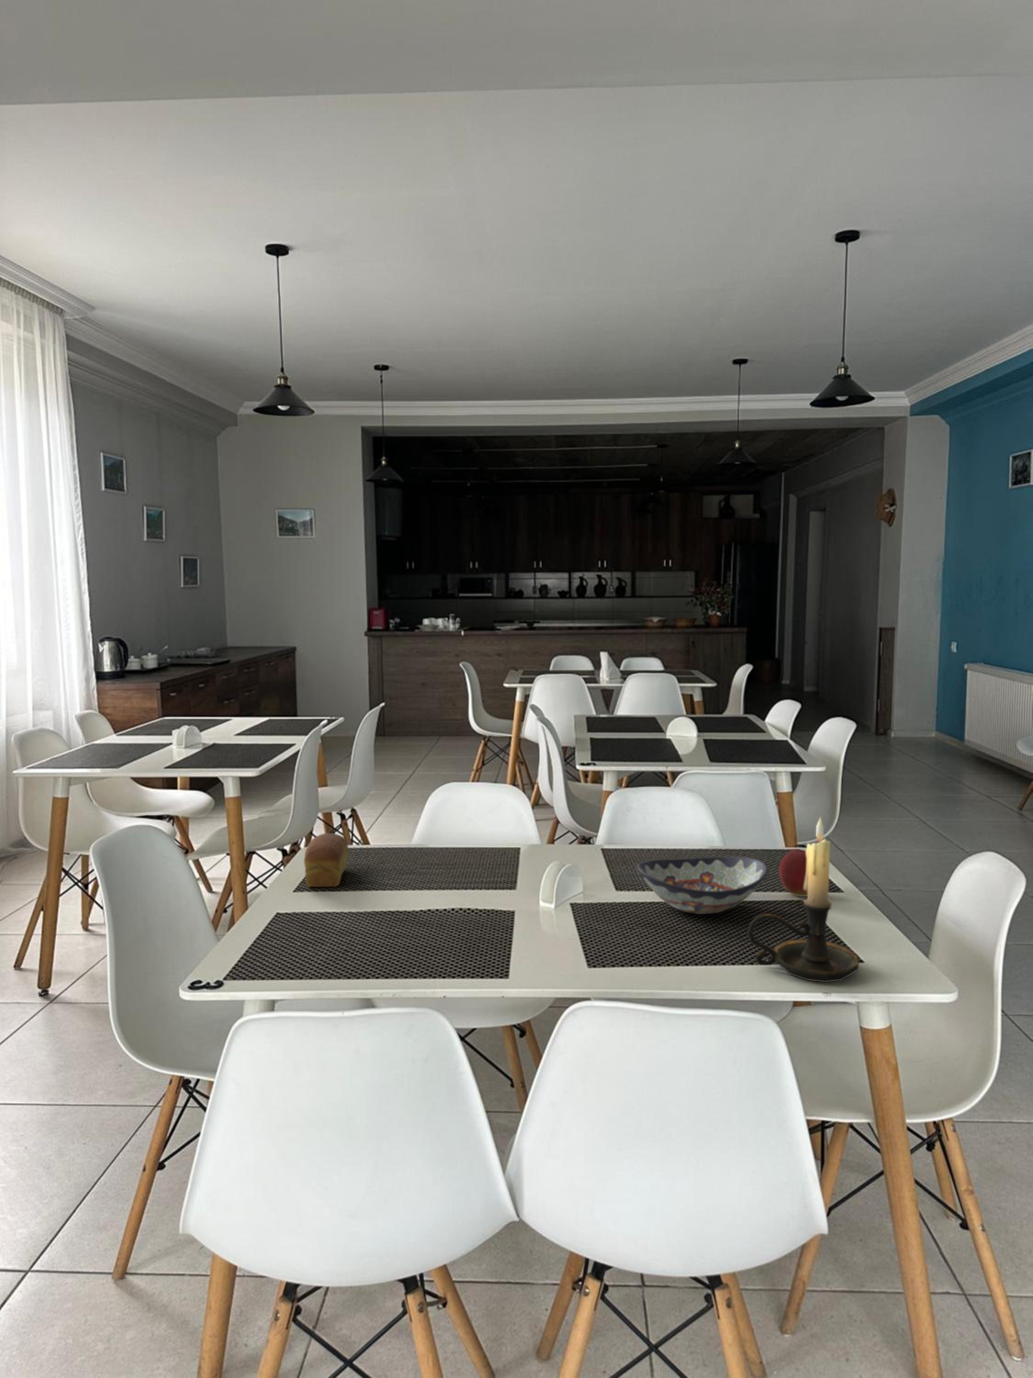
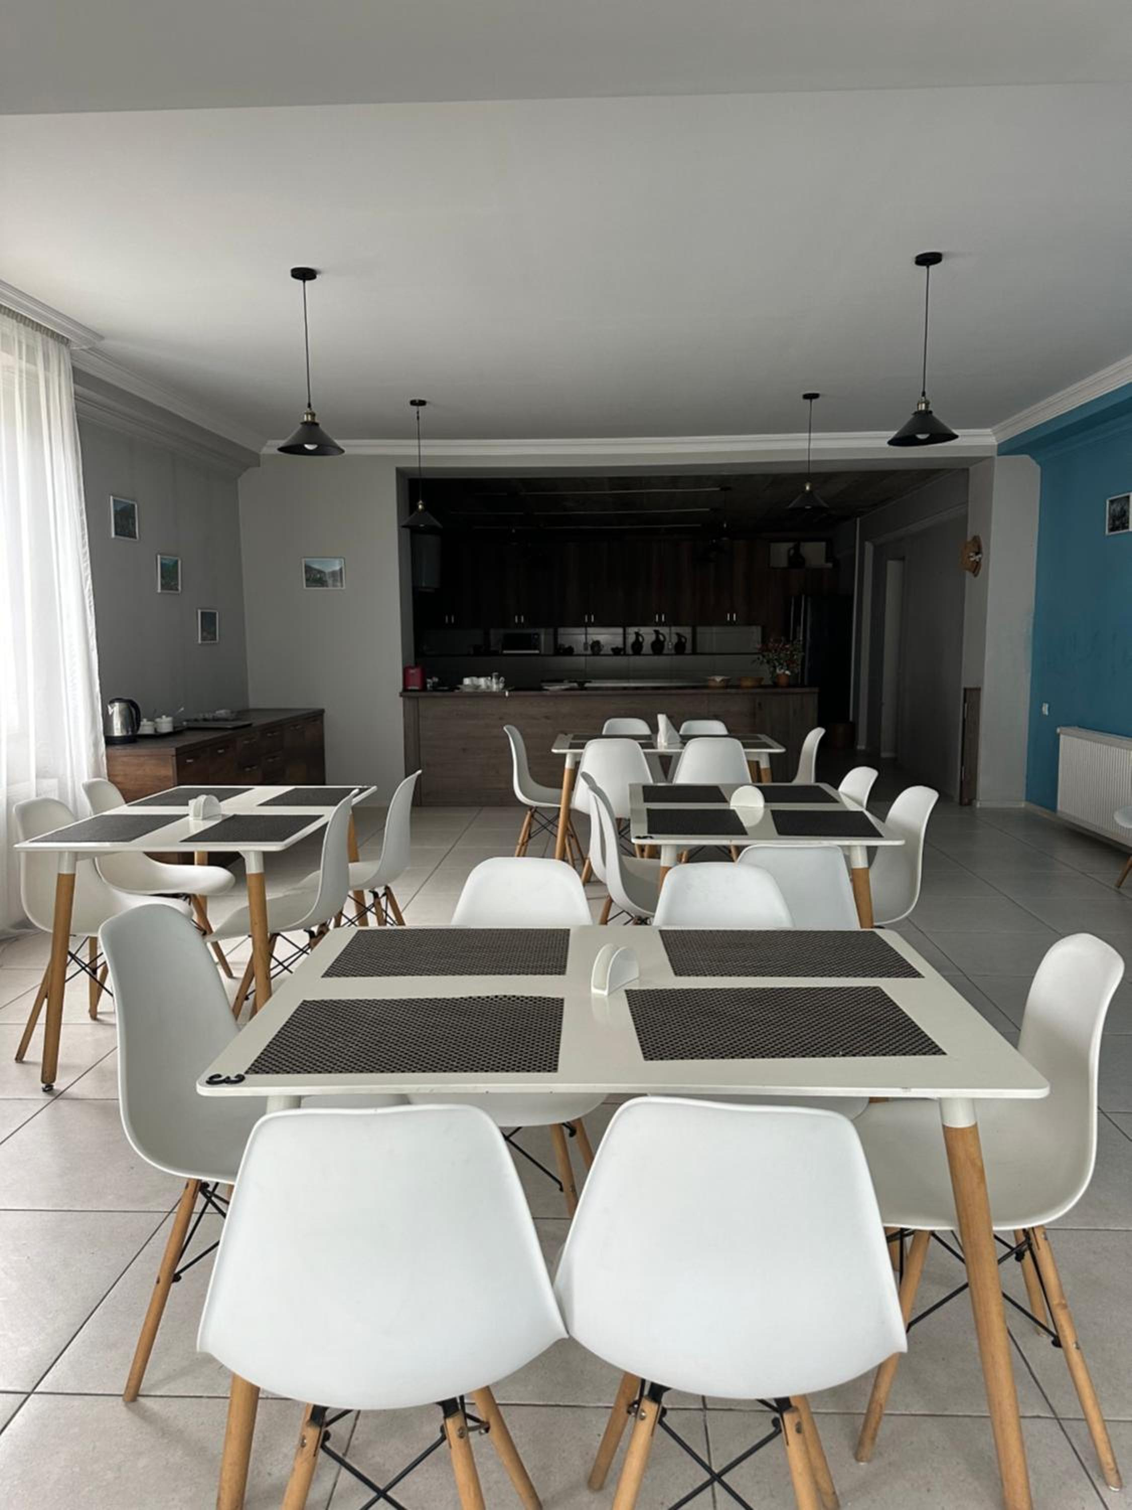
- decorative bowl (702, 886)
- candle holder (806, 891)
- bread (327, 857)
- apple (803, 872)
